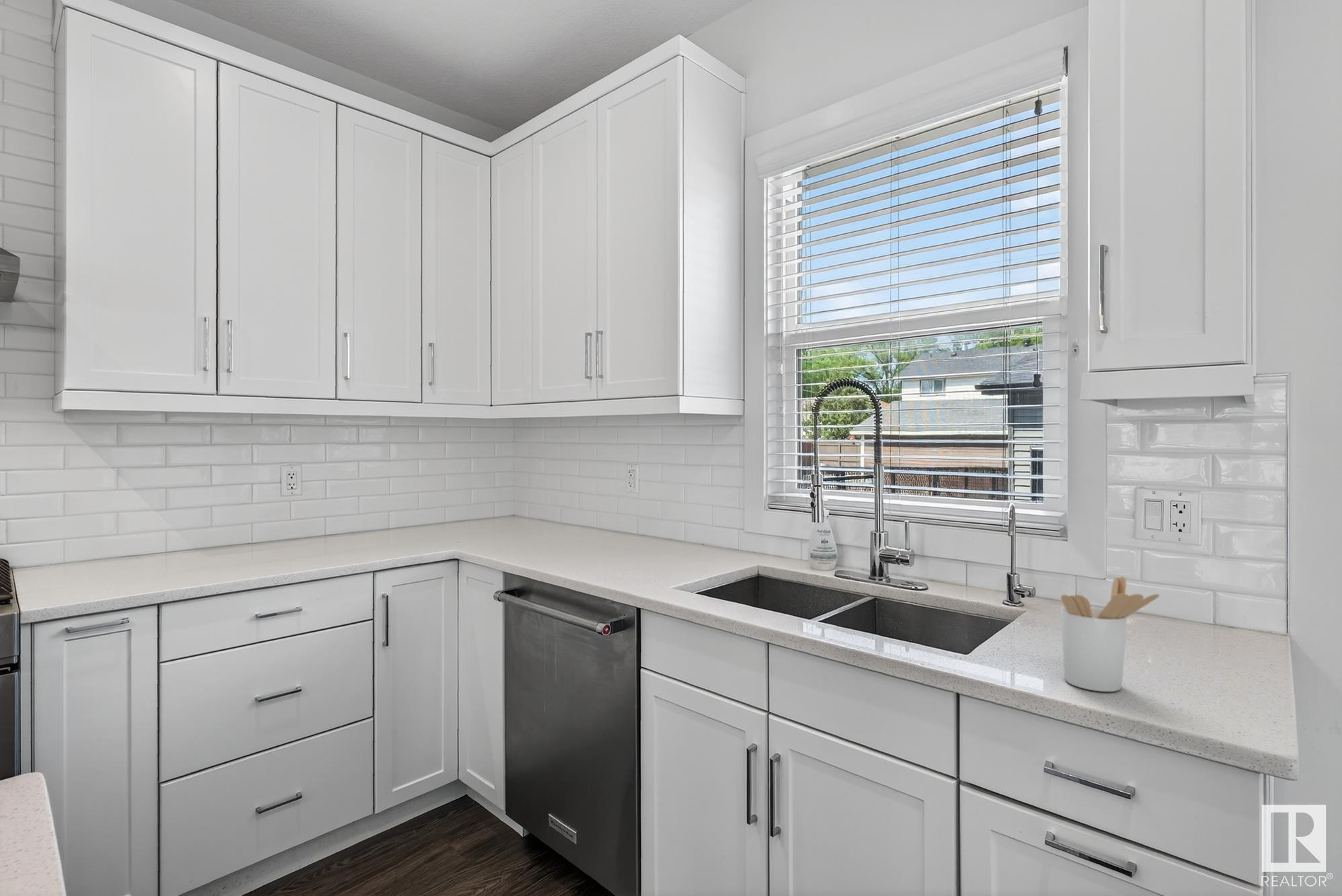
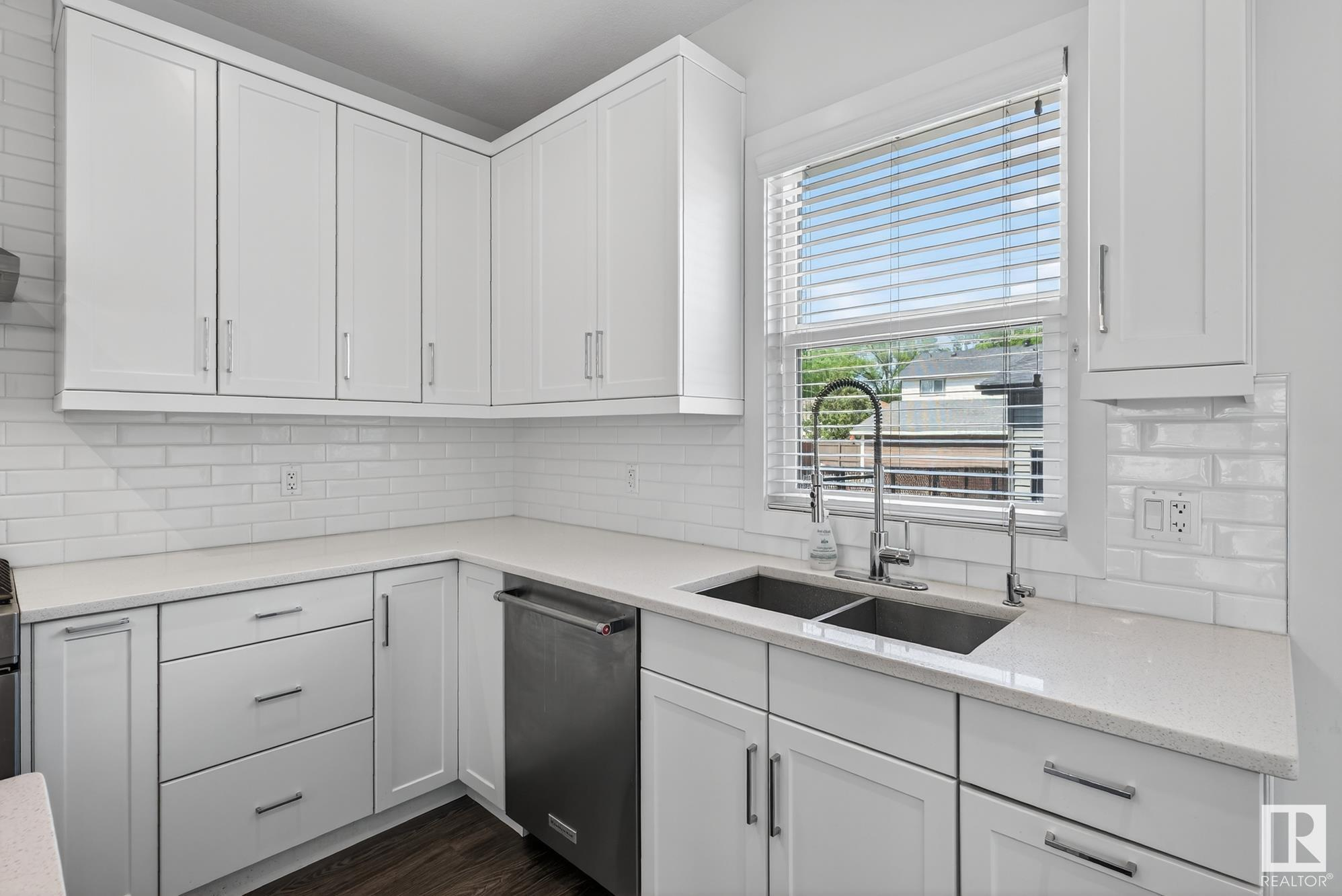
- utensil holder (1105, 634)
